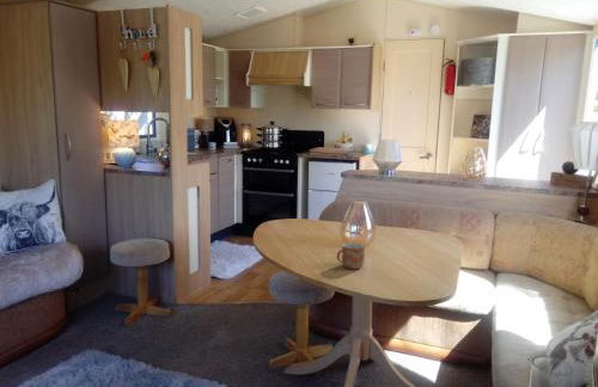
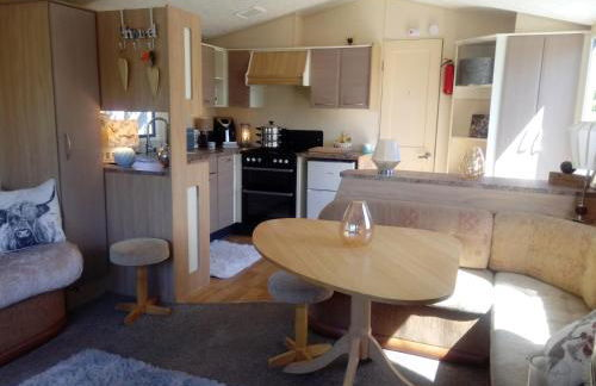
- mug (349, 256)
